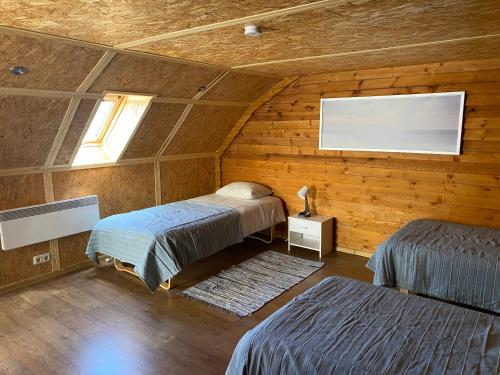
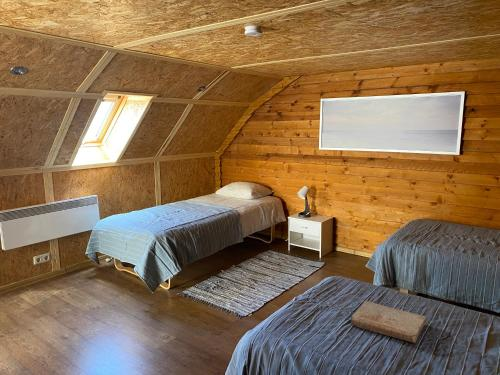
+ book (387, 319)
